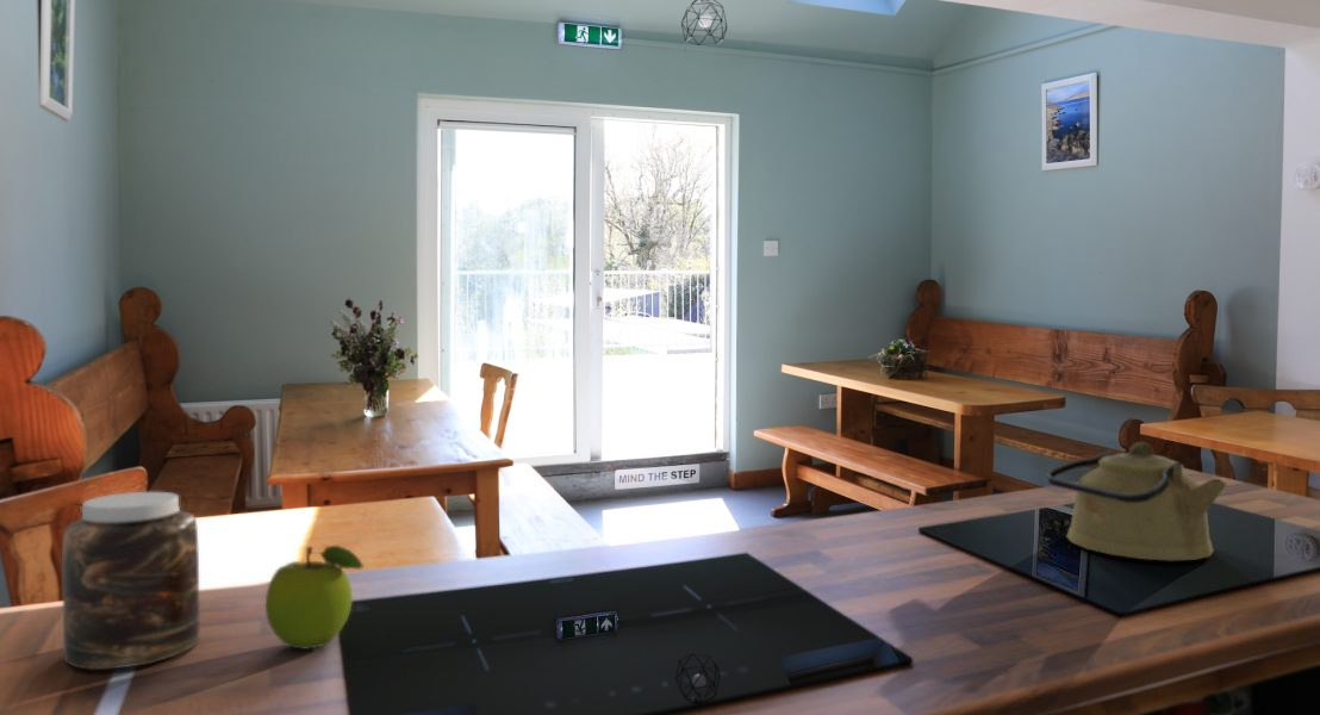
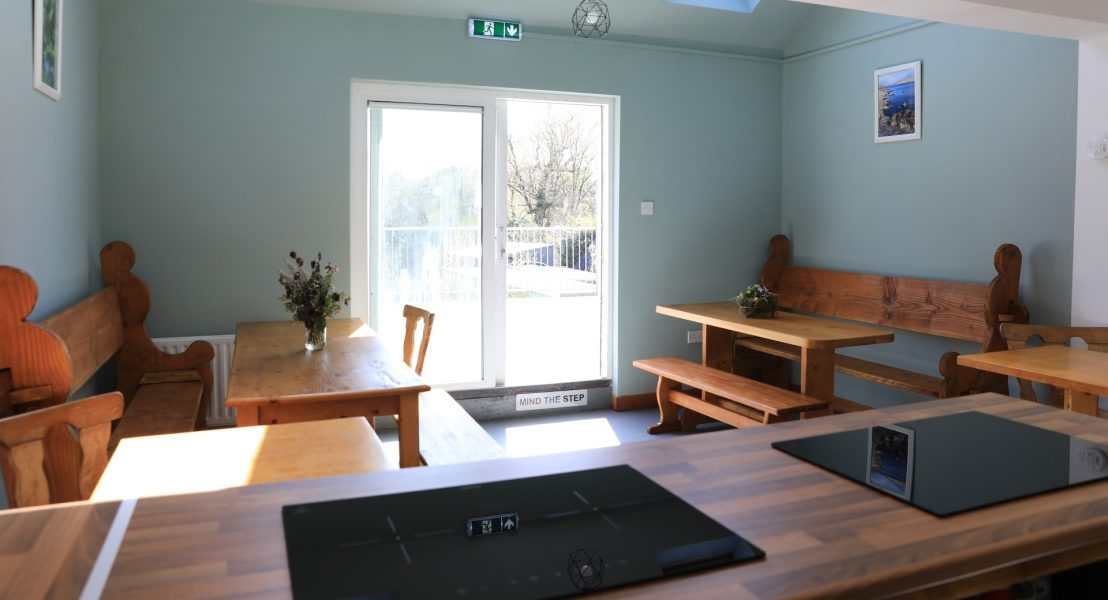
- kettle (1150, 496)
- jar (132, 573)
- fruit (316, 595)
